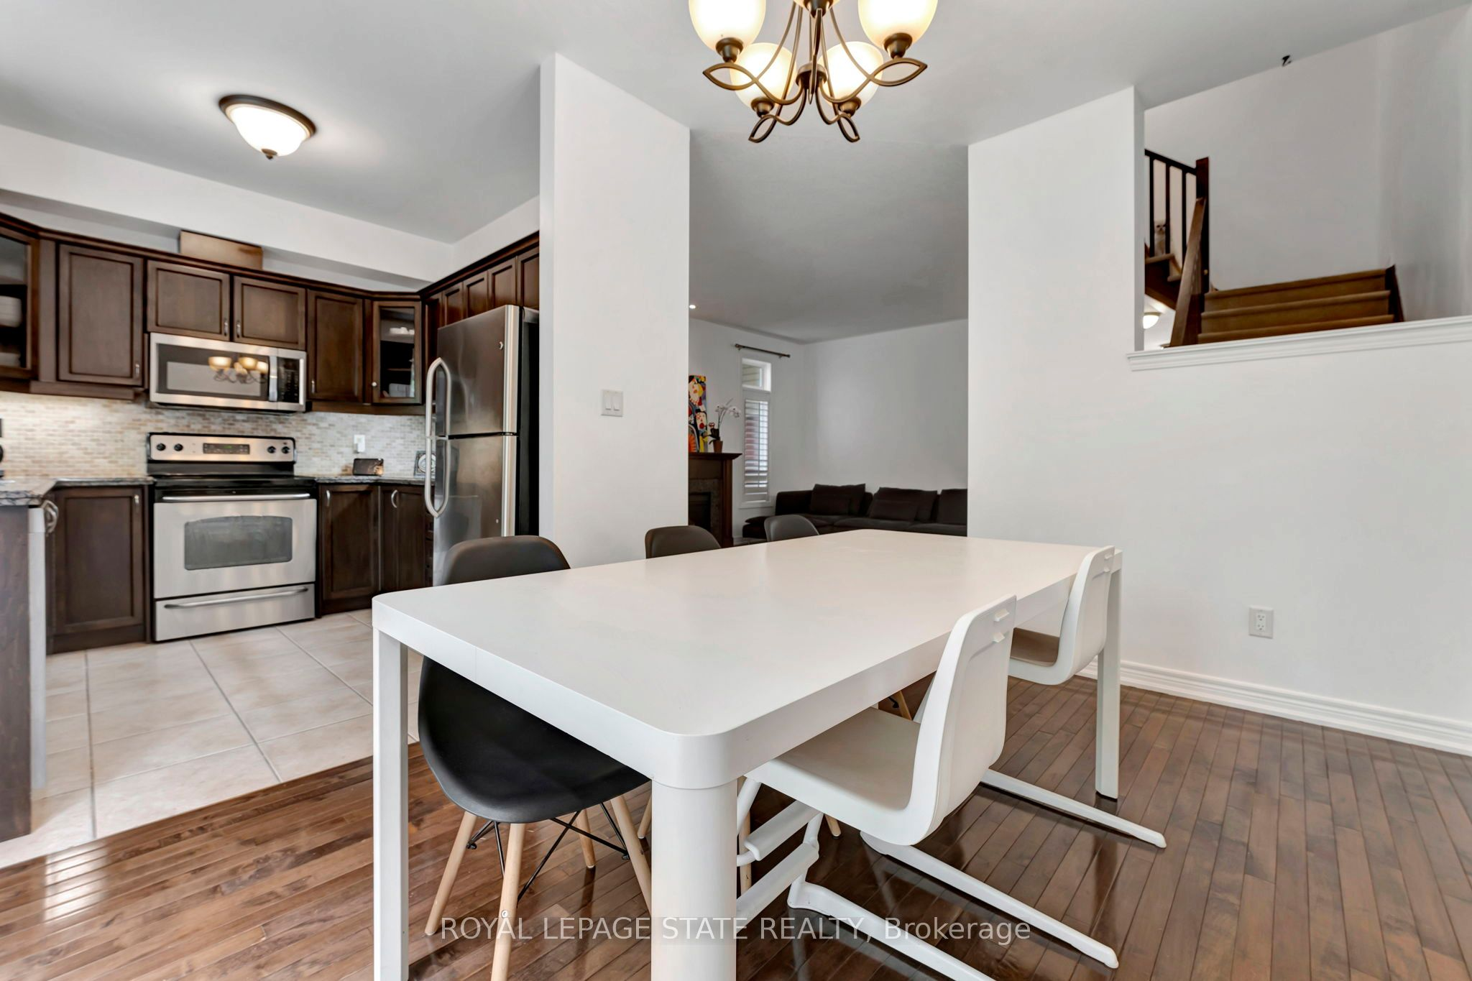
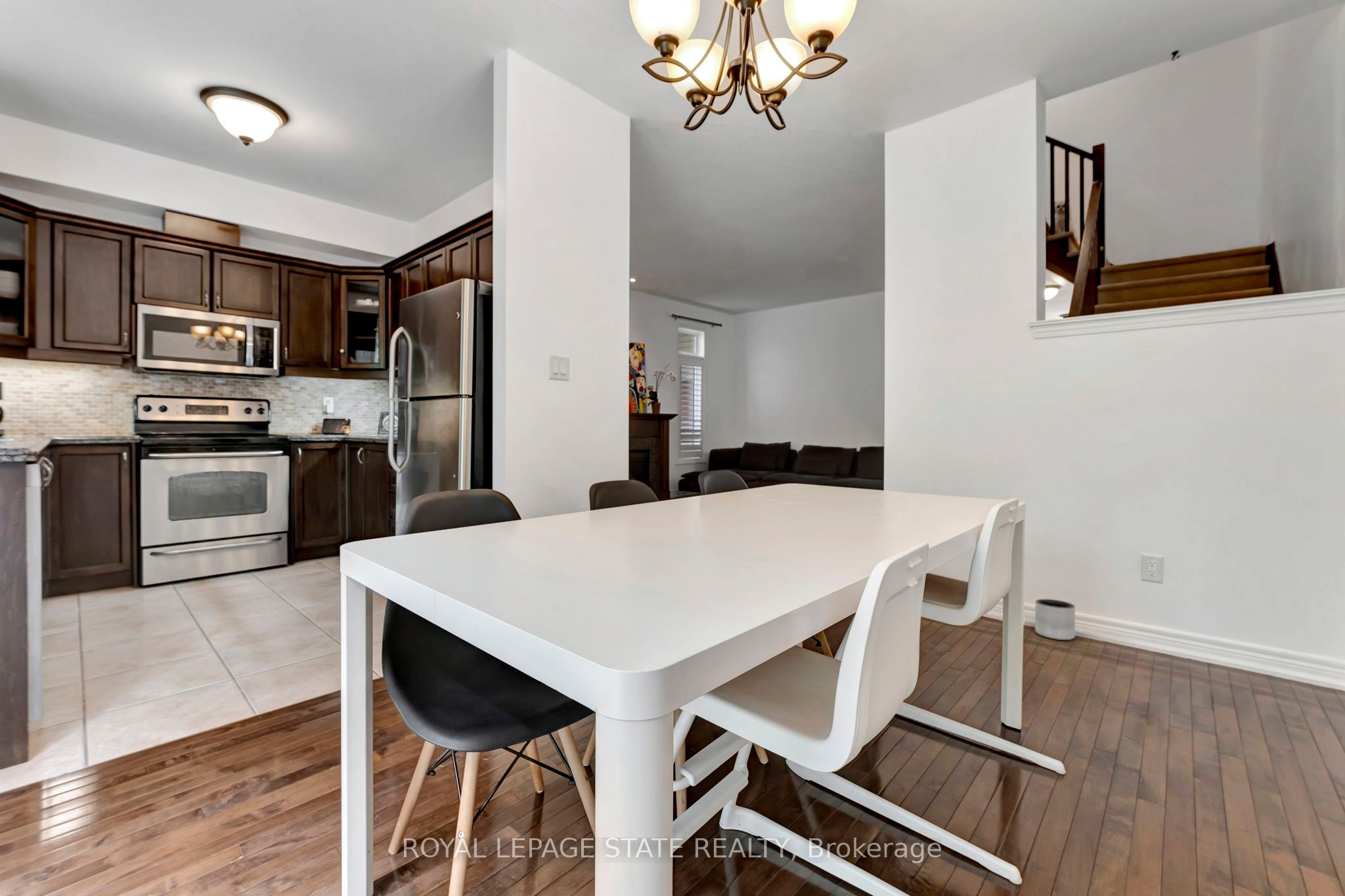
+ planter (1055, 619)
